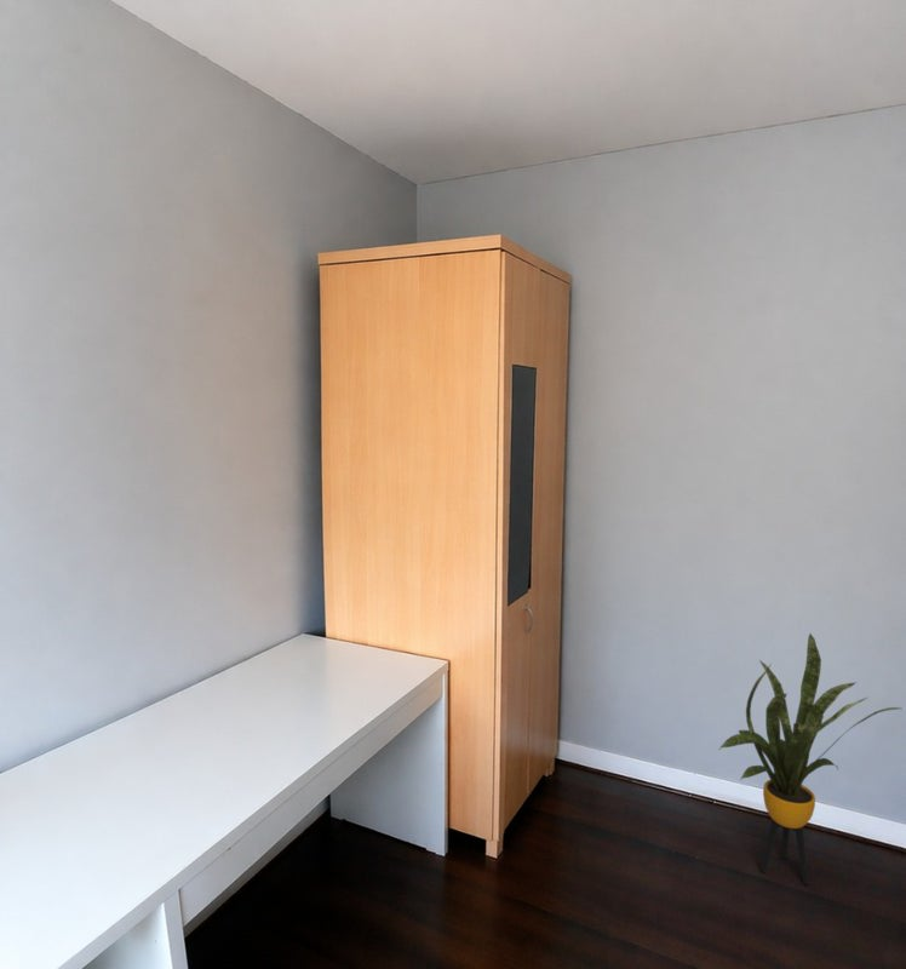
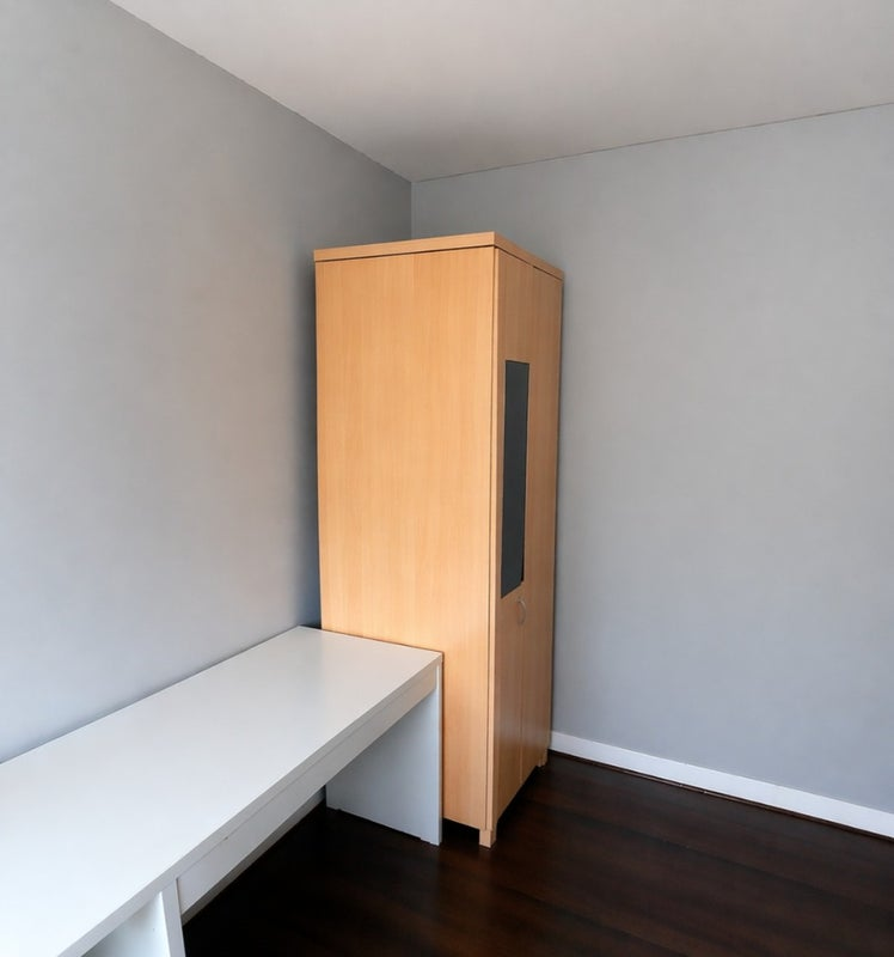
- house plant (802, 766)
